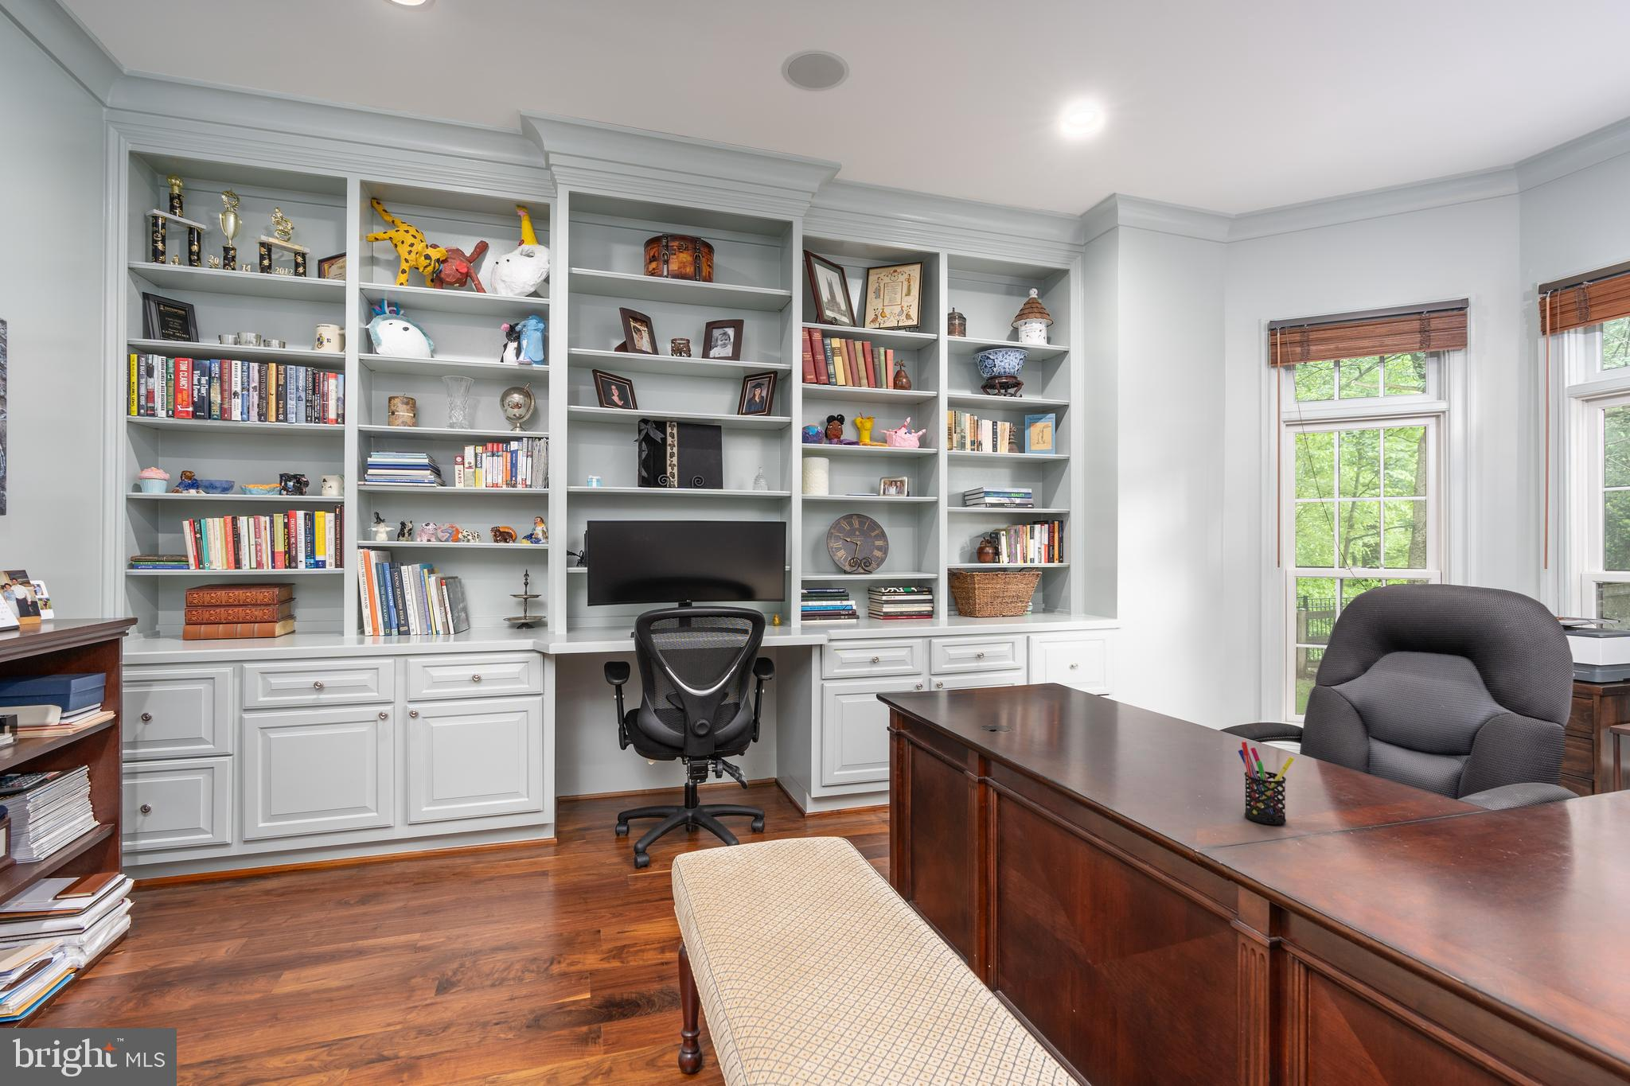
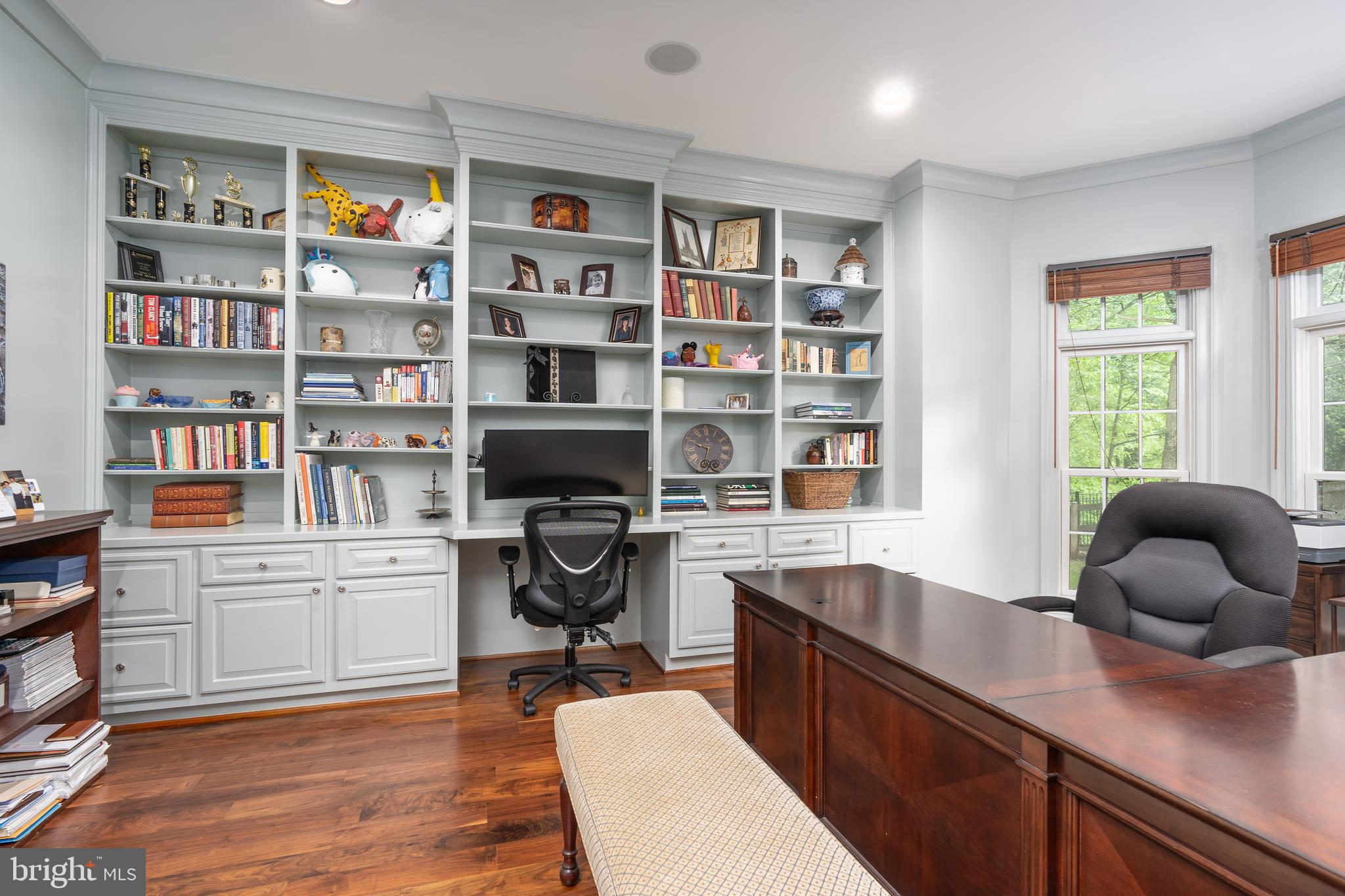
- pen holder (1262, 782)
